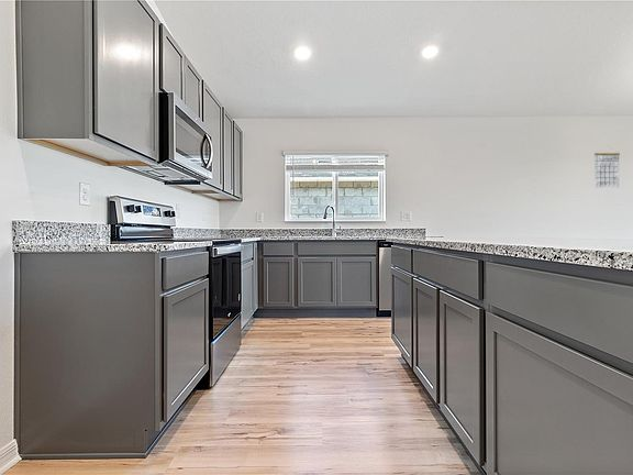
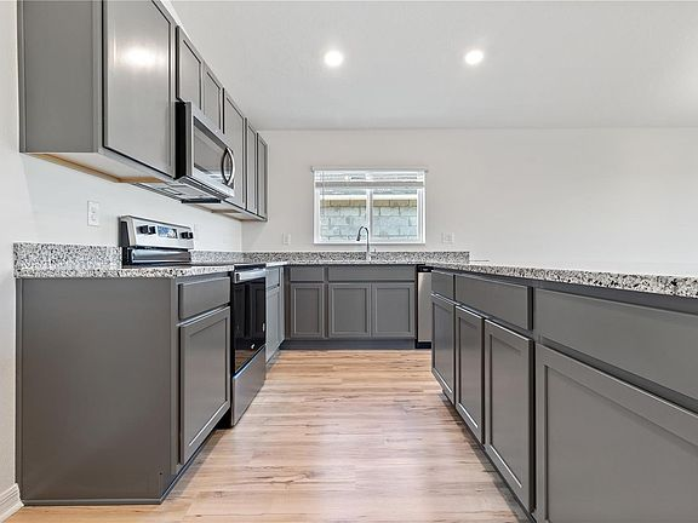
- calendar (607, 166)
